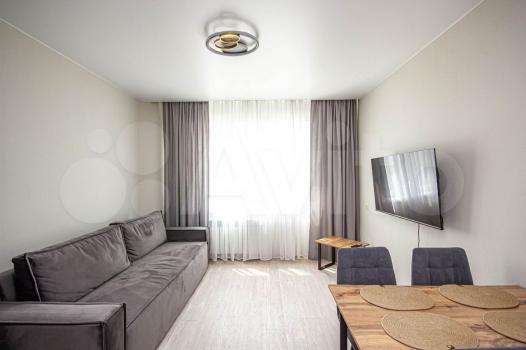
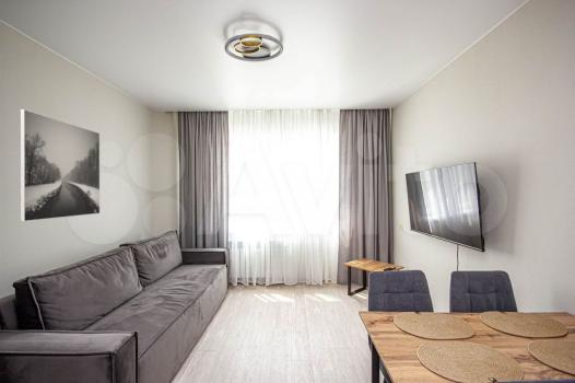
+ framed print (66, 170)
